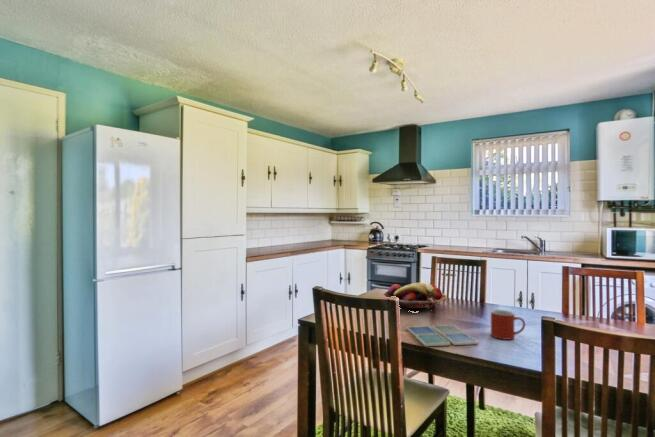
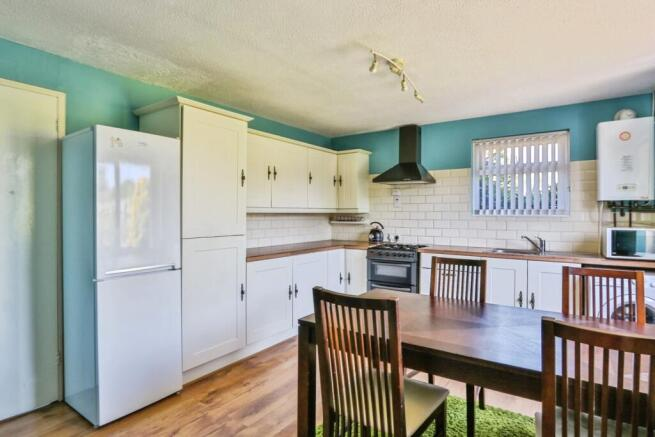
- drink coaster (440, 335)
- mug (507, 324)
- fruit basket (416, 294)
